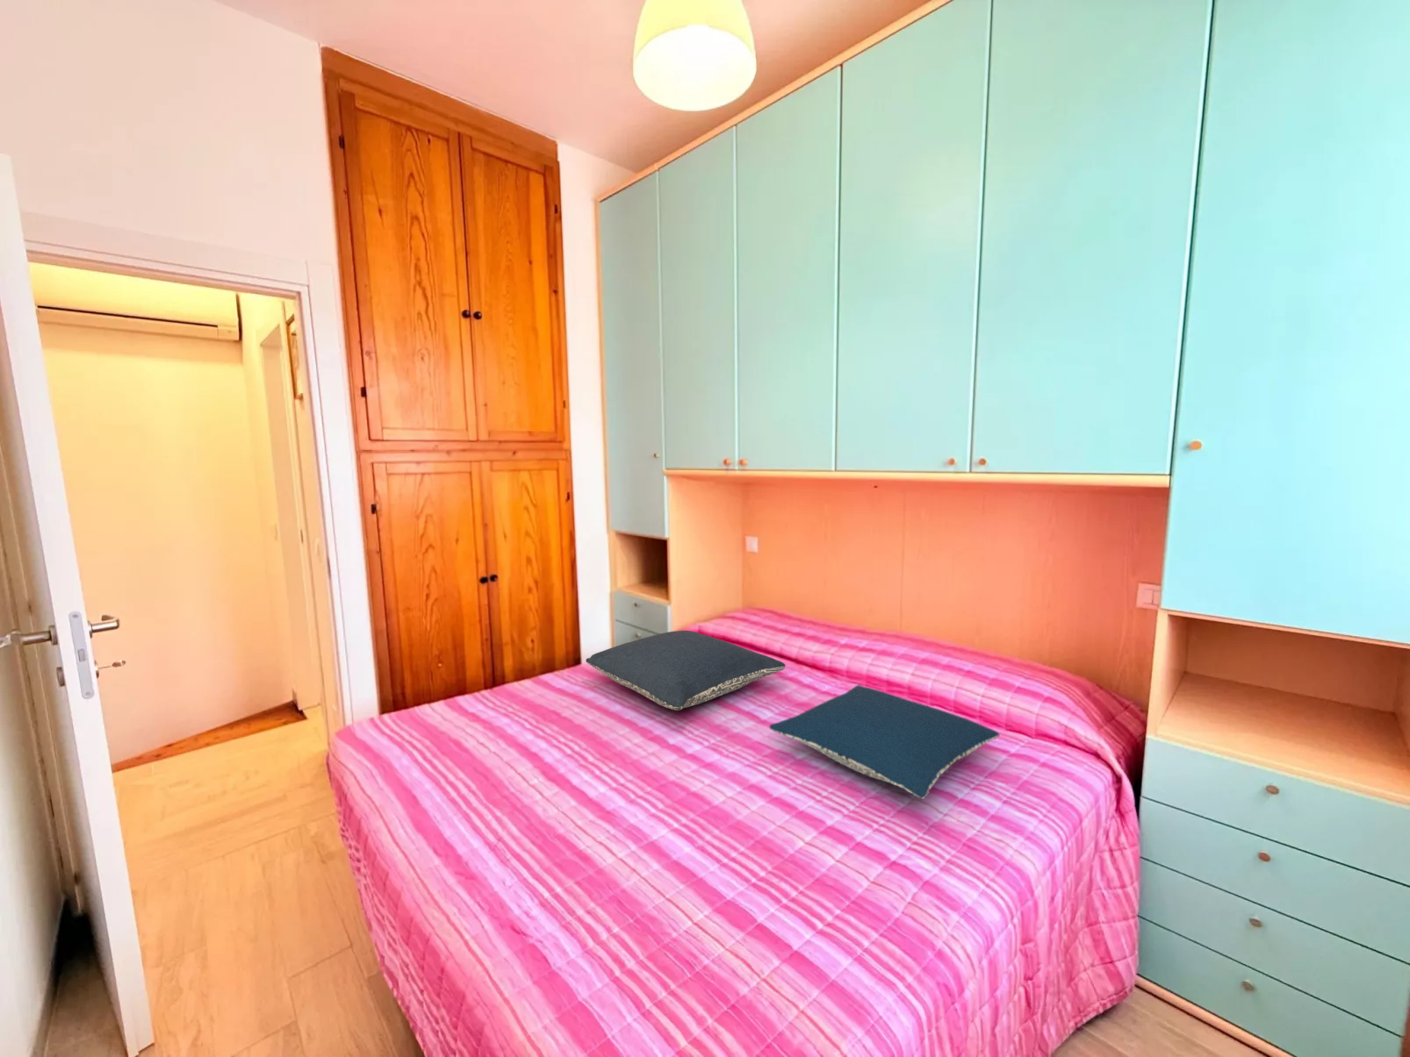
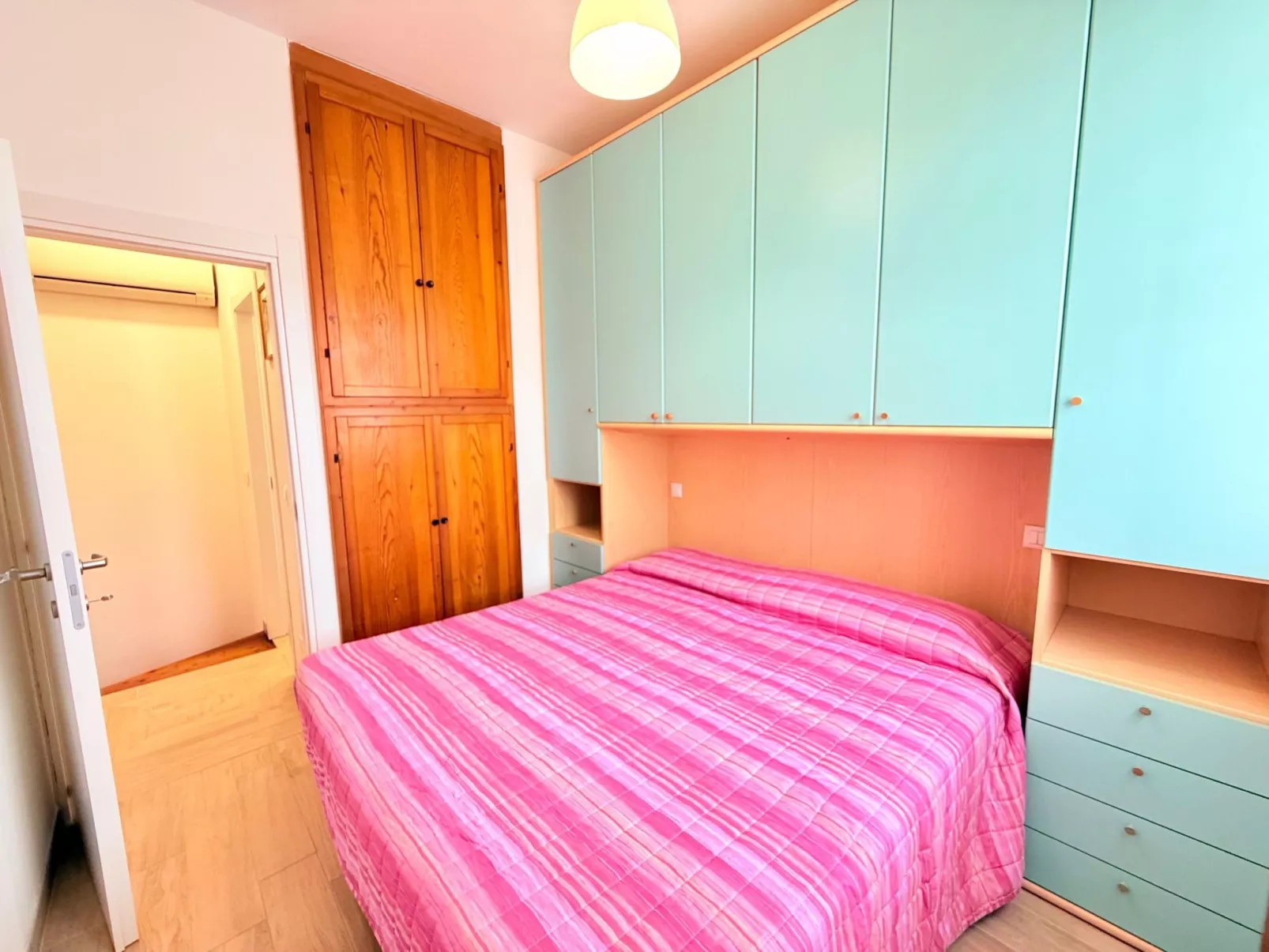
- pillow (682, 663)
- pillow (883, 731)
